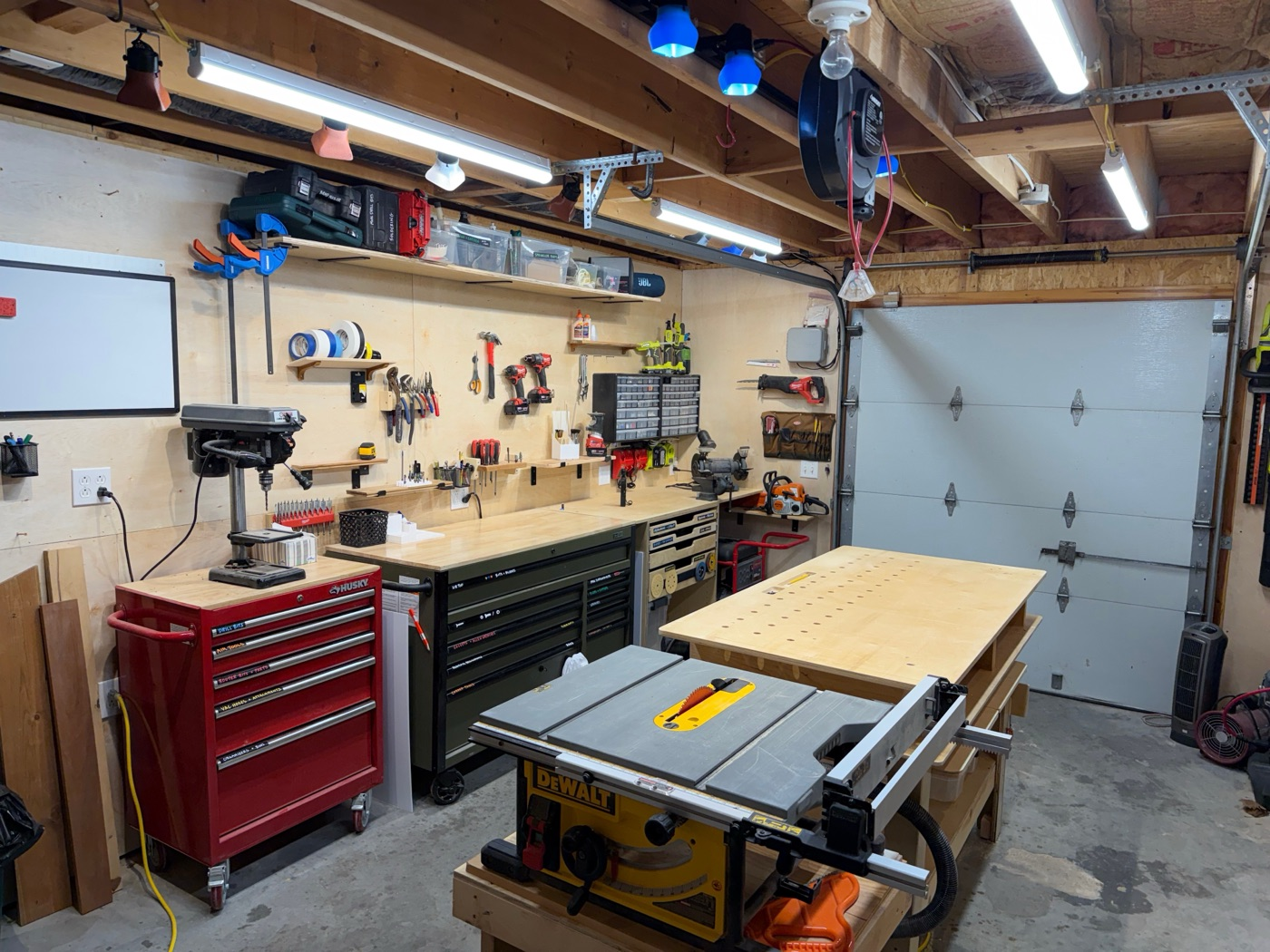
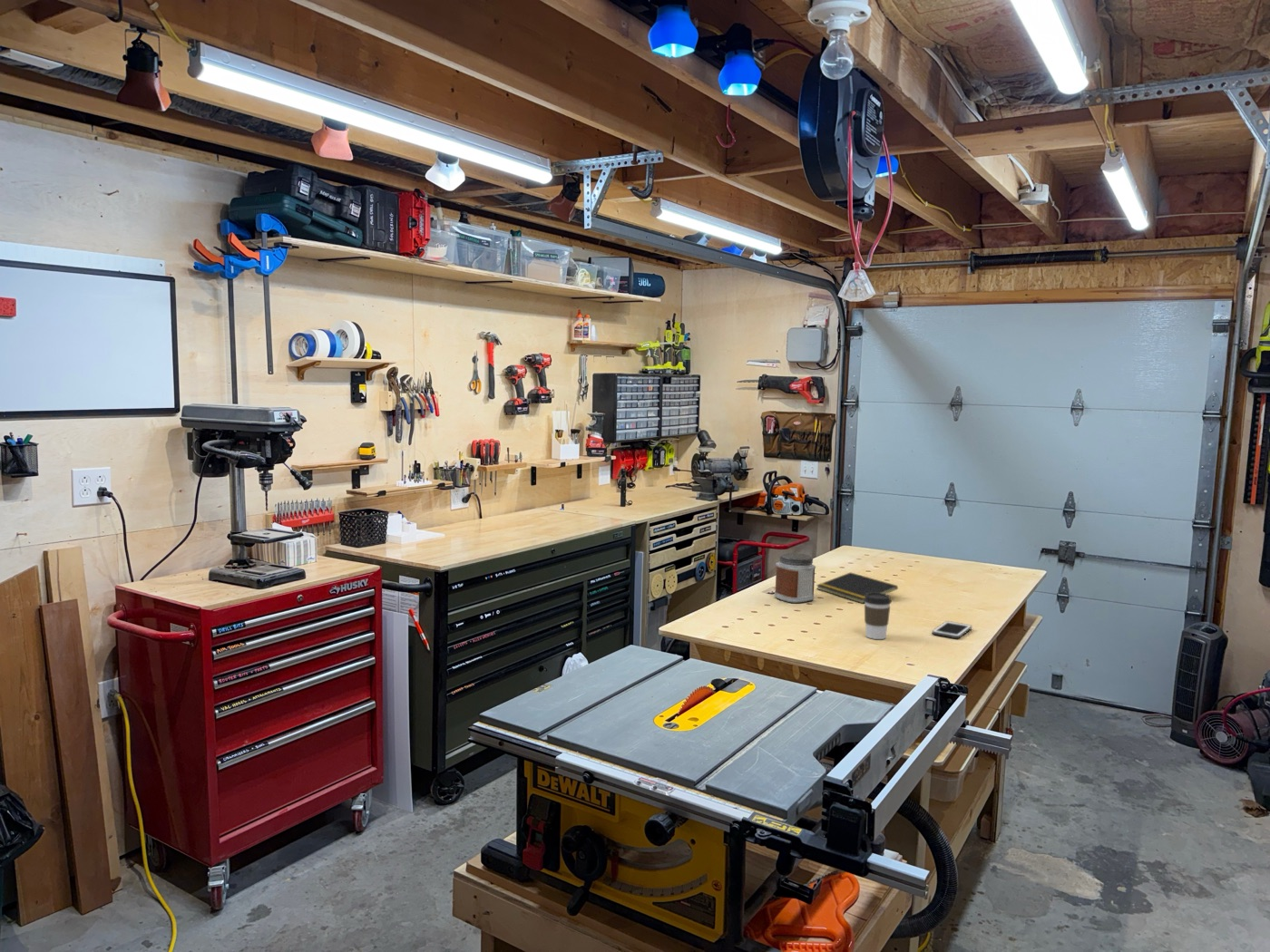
+ jar (795, 577)
+ coffee cup (876, 616)
+ cell phone (952, 629)
+ notepad (855, 587)
